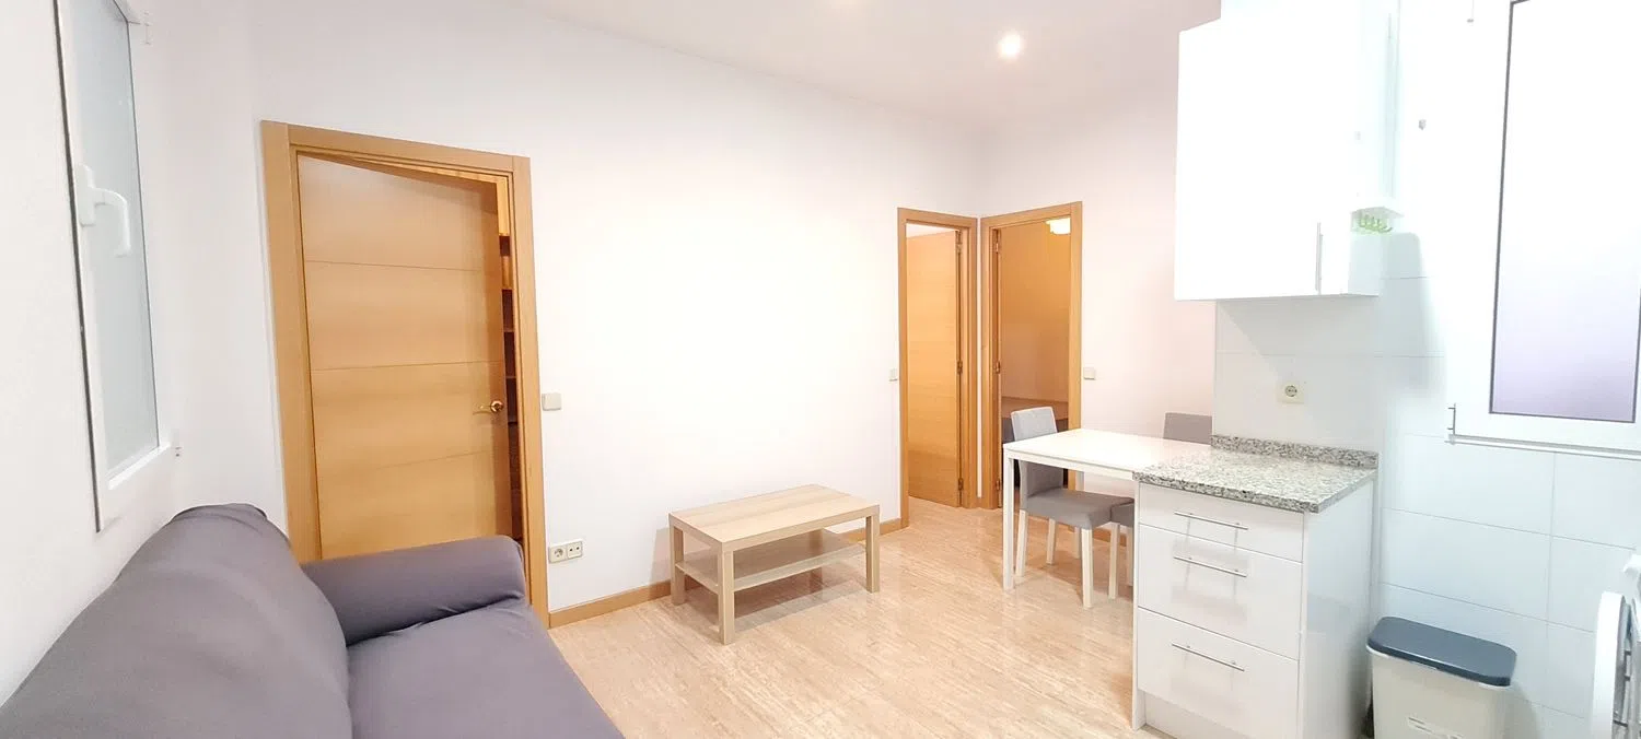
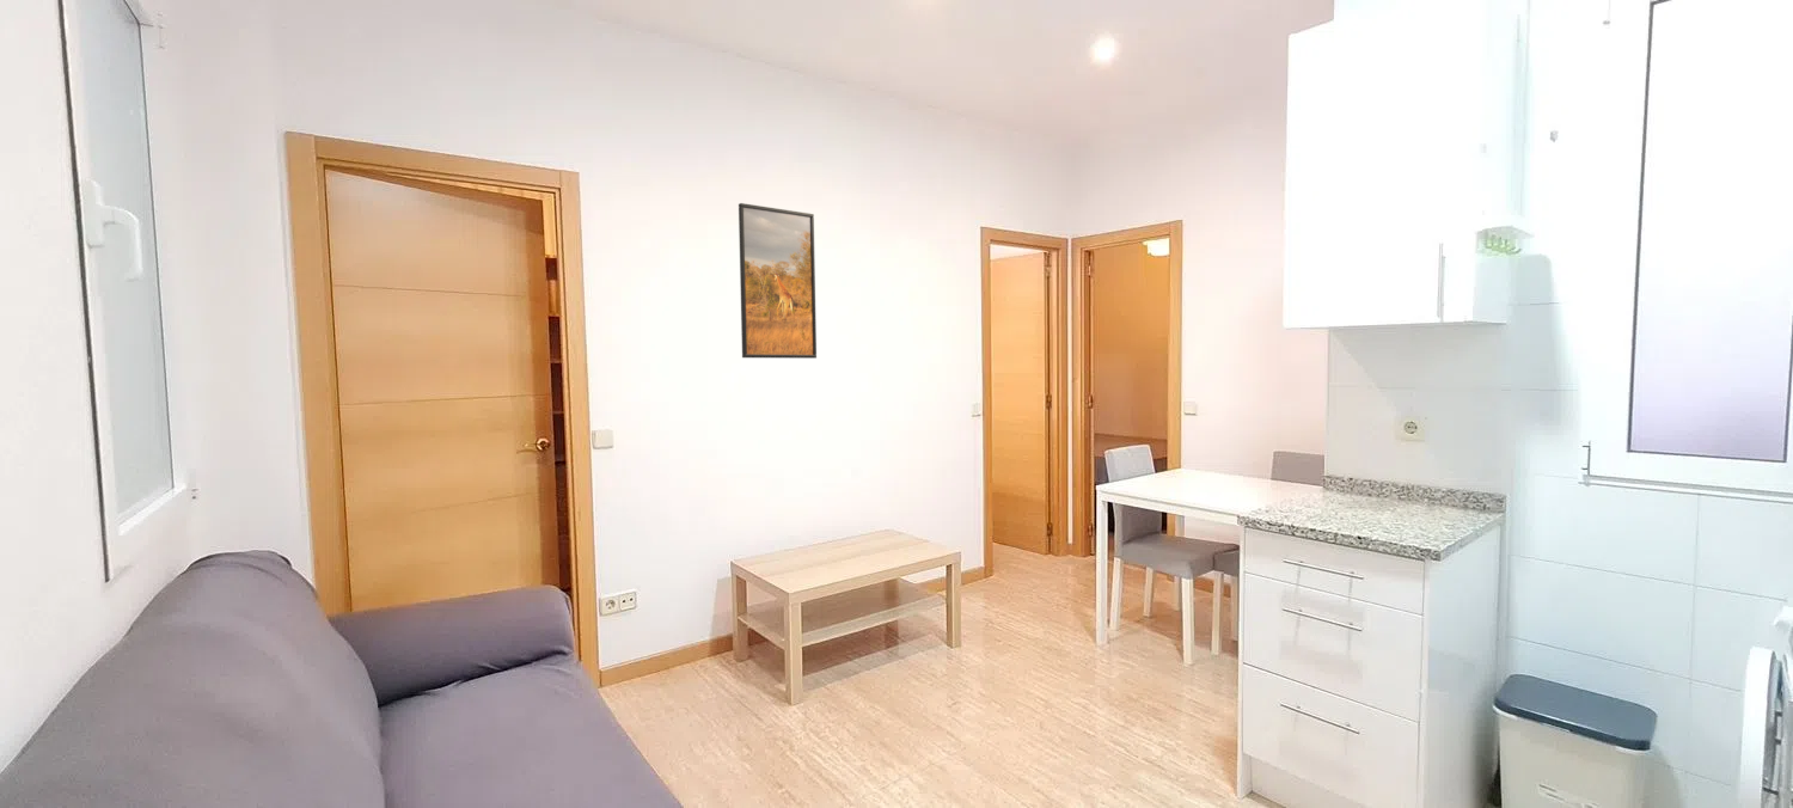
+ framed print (778, 283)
